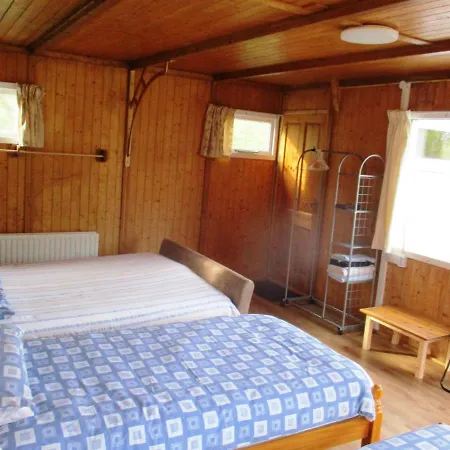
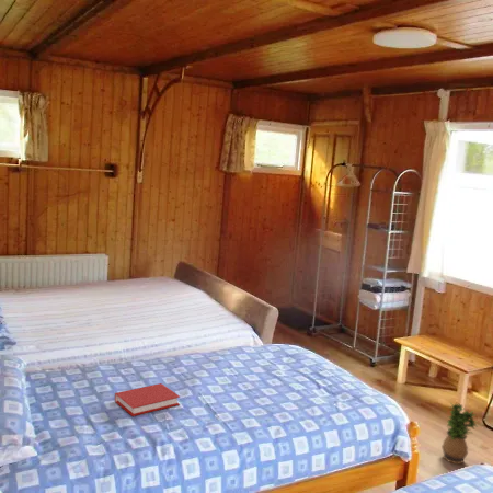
+ book (147, 399)
+ potted plant (459, 433)
